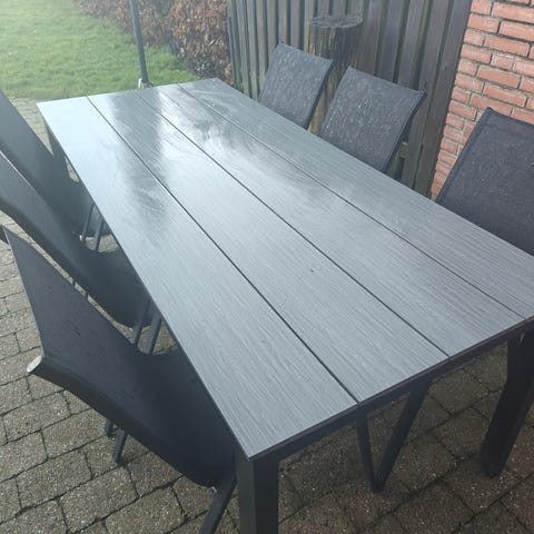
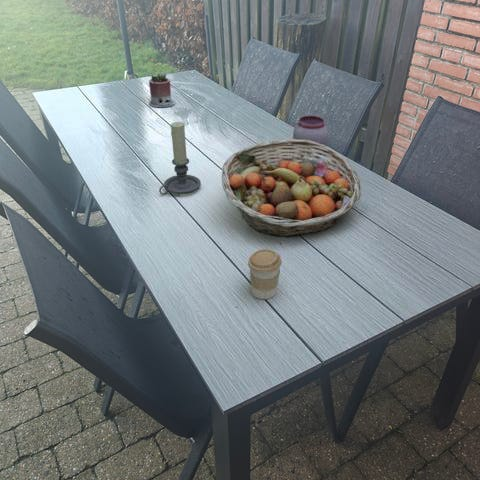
+ succulent planter (160, 88)
+ fruit basket (290, 187)
+ jar (309, 140)
+ candle holder (176, 157)
+ coffee cup (264, 273)
